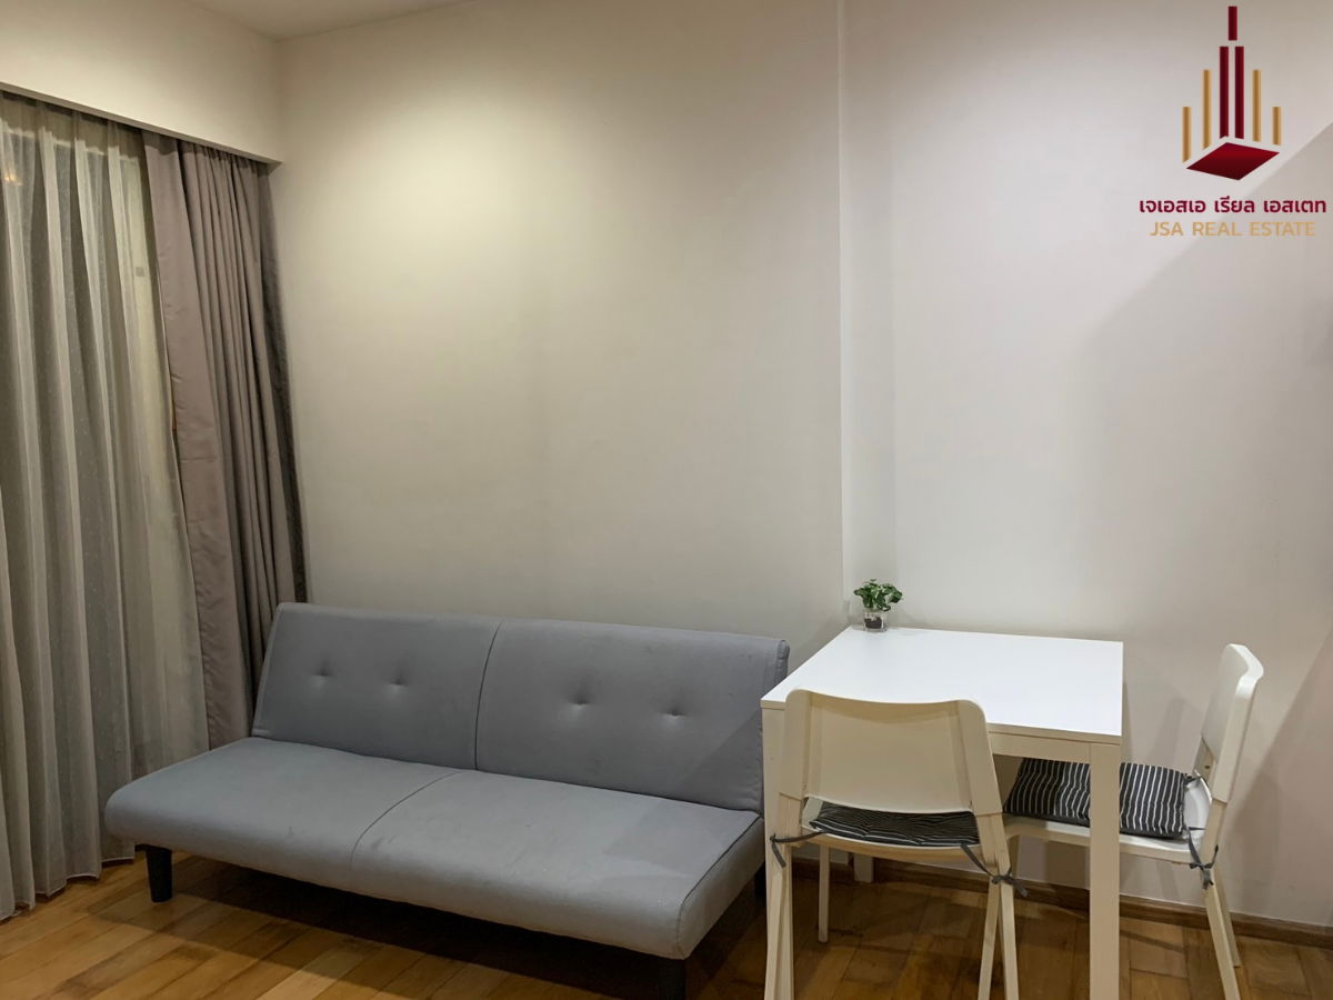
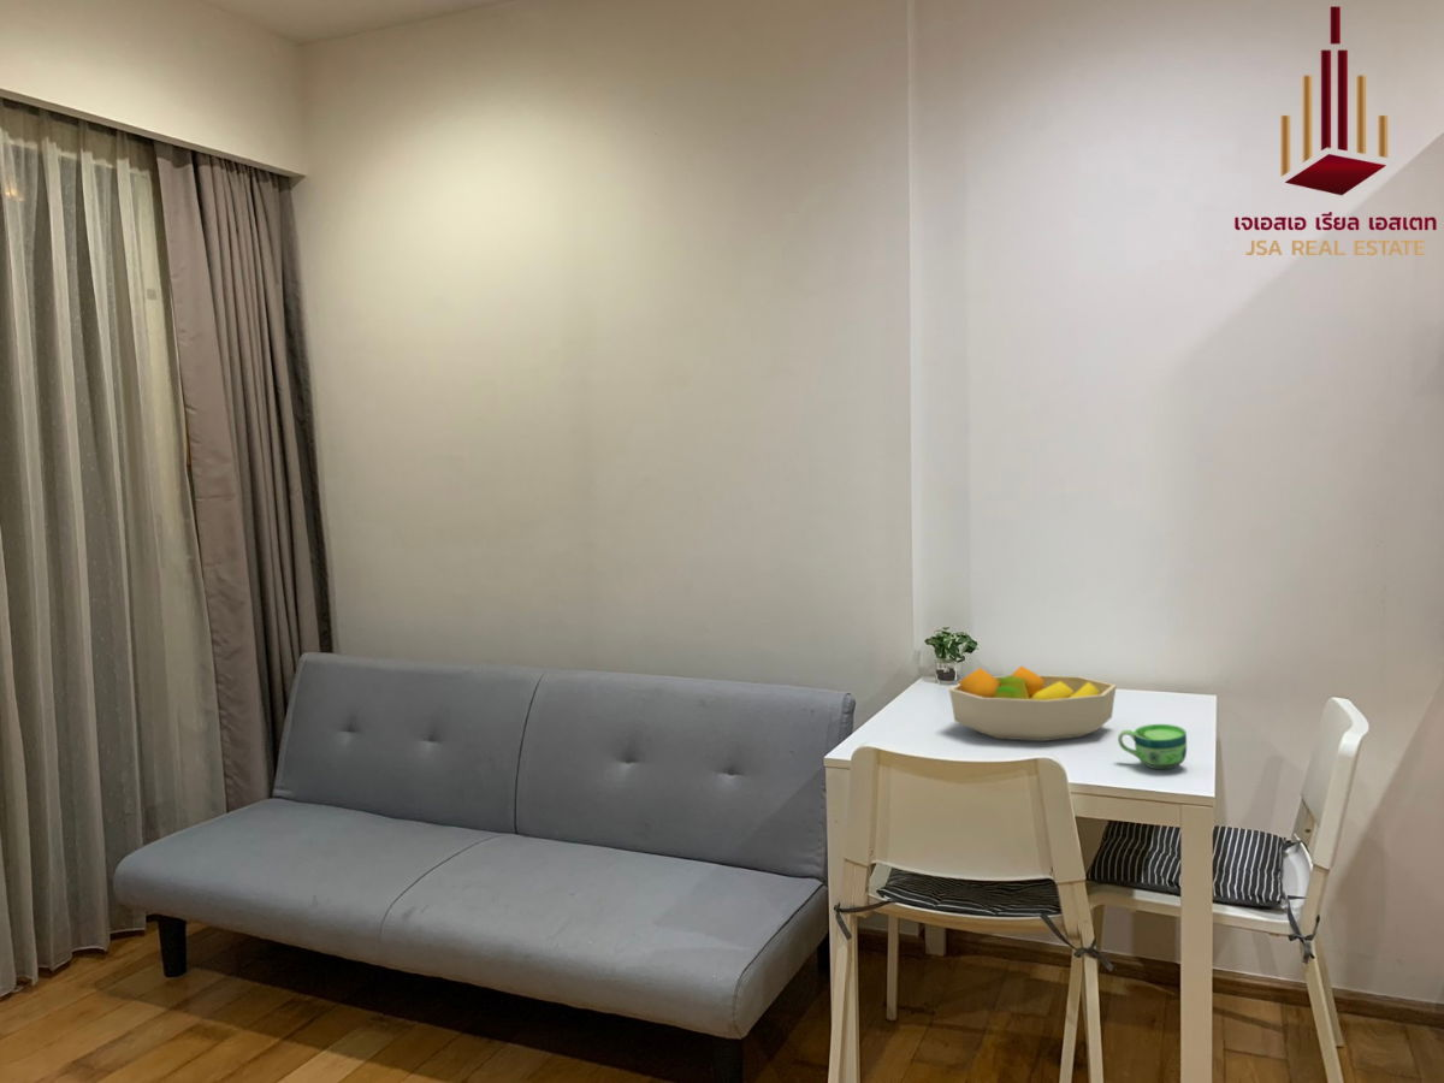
+ cup (1152, 747)
+ fruit bowl (1032, 698)
